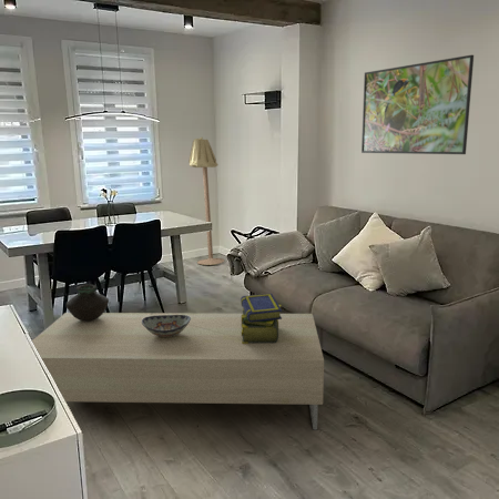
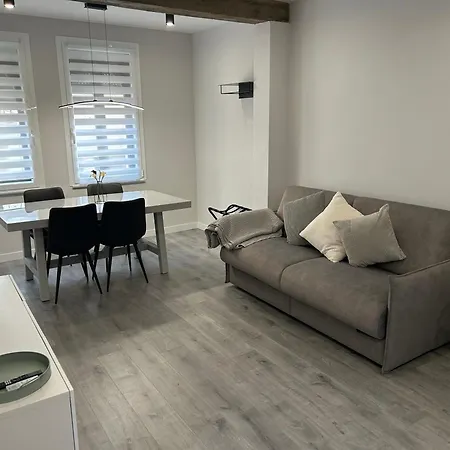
- floor lamp (205, 201)
- coffee table (180, 364)
- decorative bowl (166, 326)
- stack of books (261, 317)
- vase (88, 303)
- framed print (410, 110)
